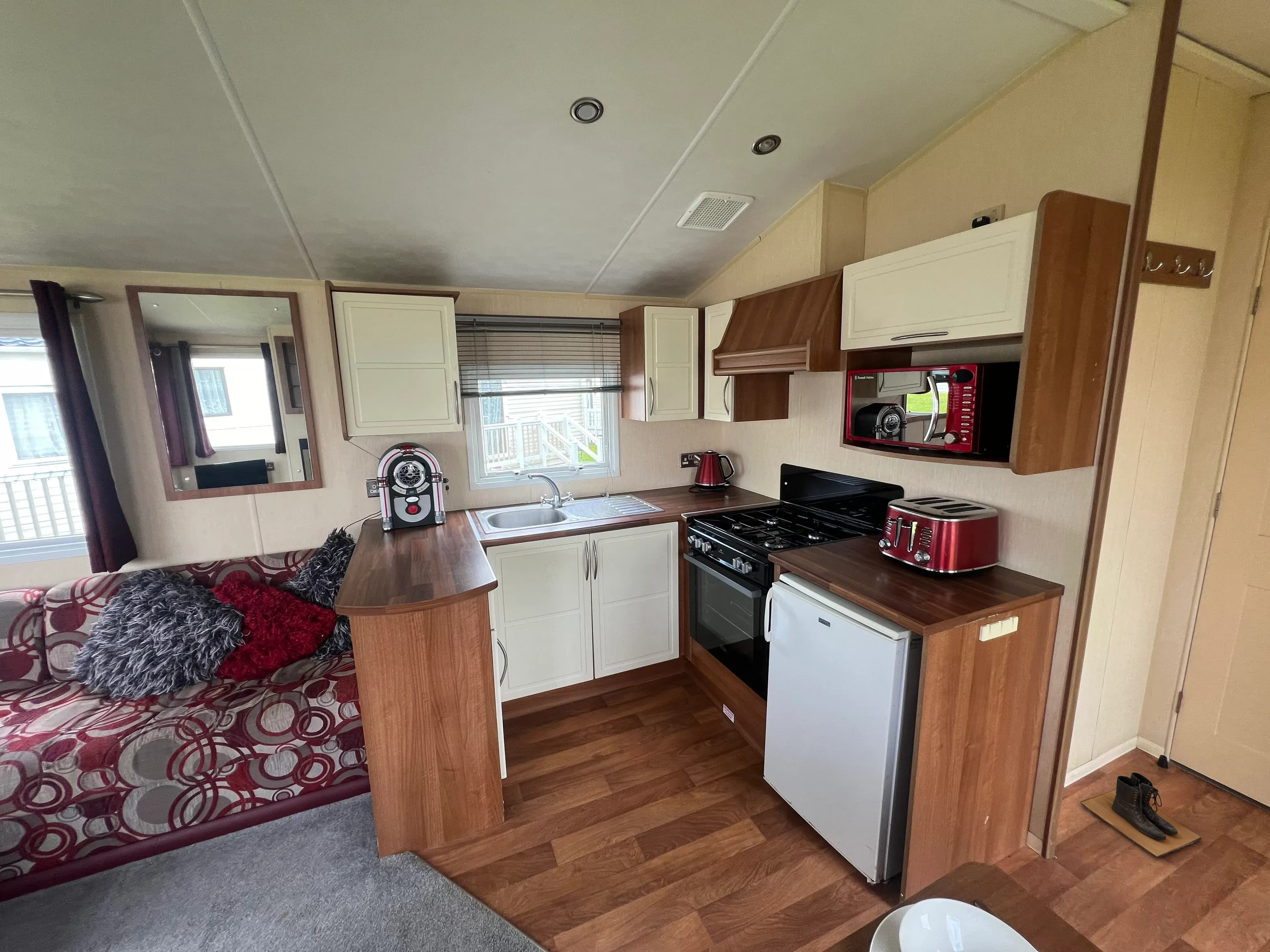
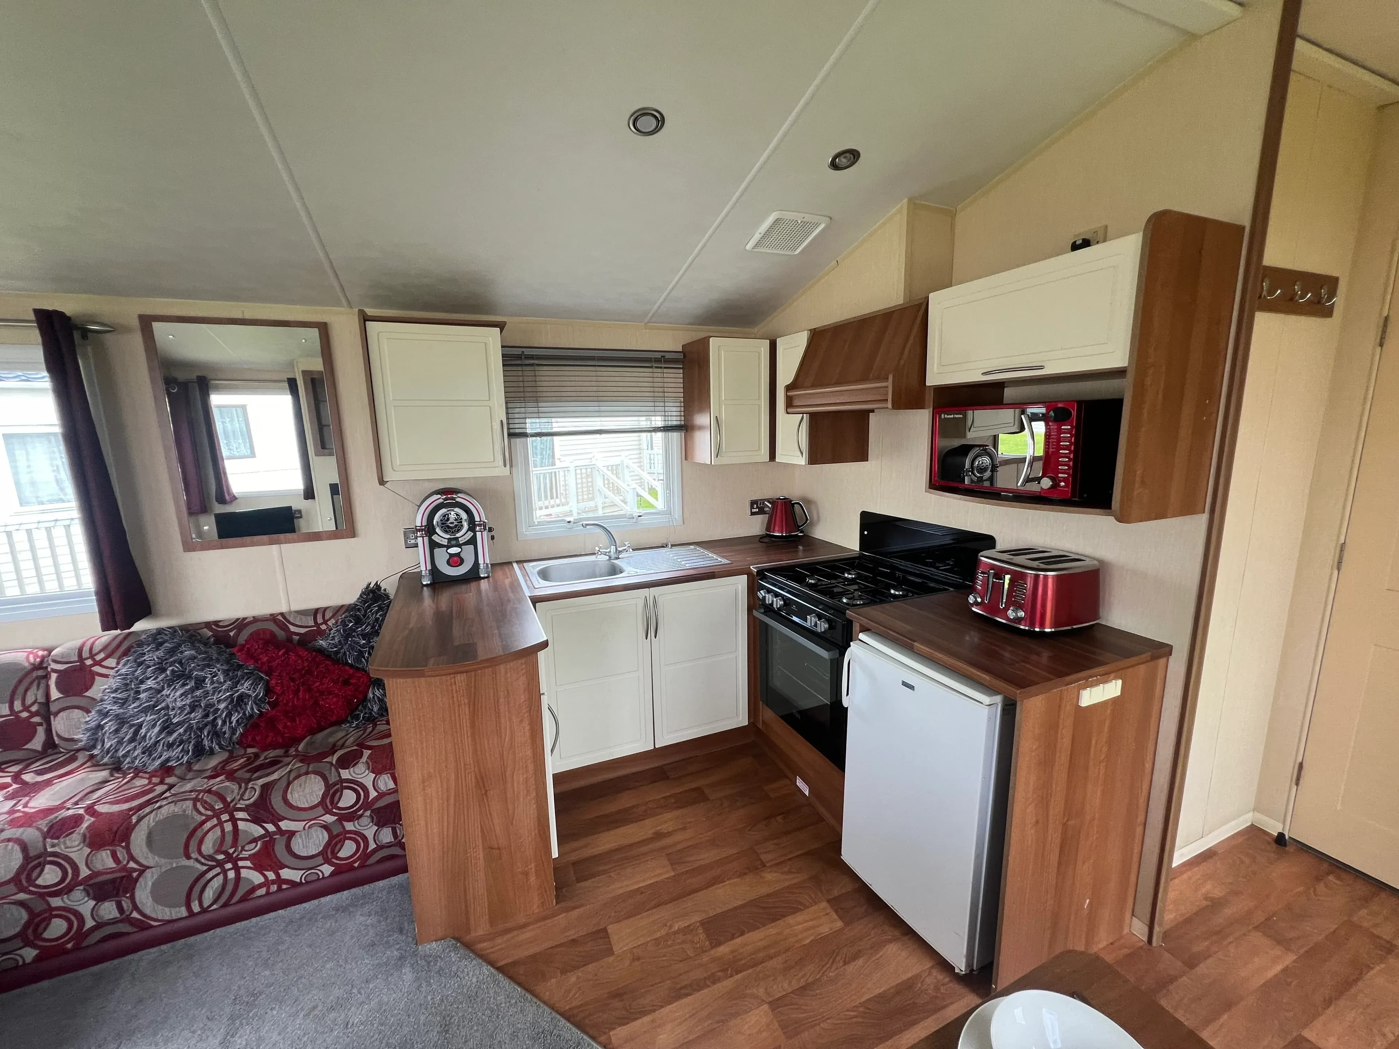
- boots (1141, 804)
